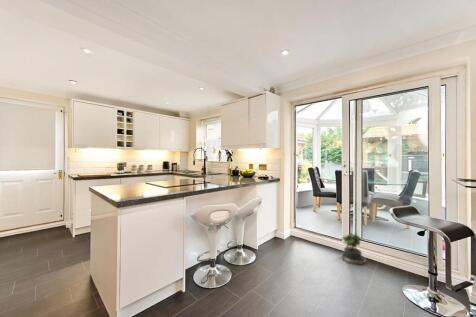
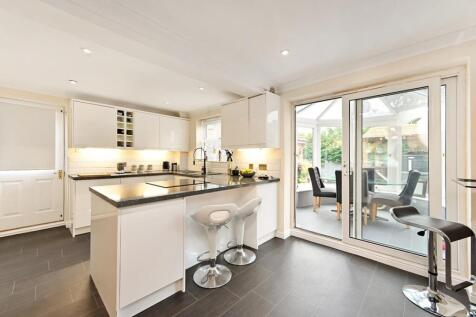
- potted plant (351, 245)
